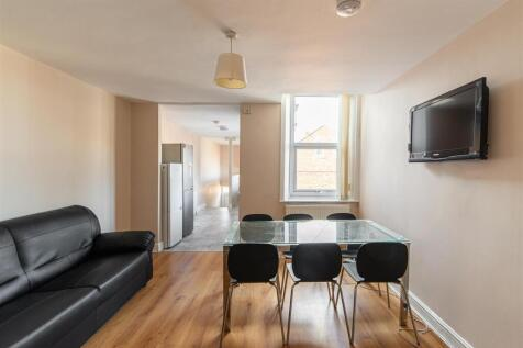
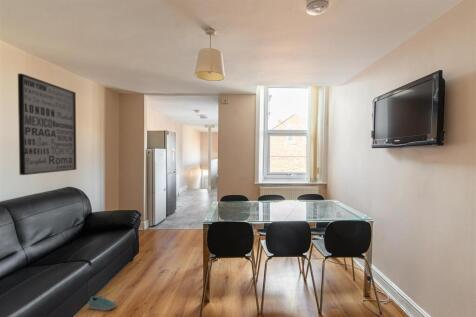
+ wall art (51, 128)
+ sneaker (102, 302)
